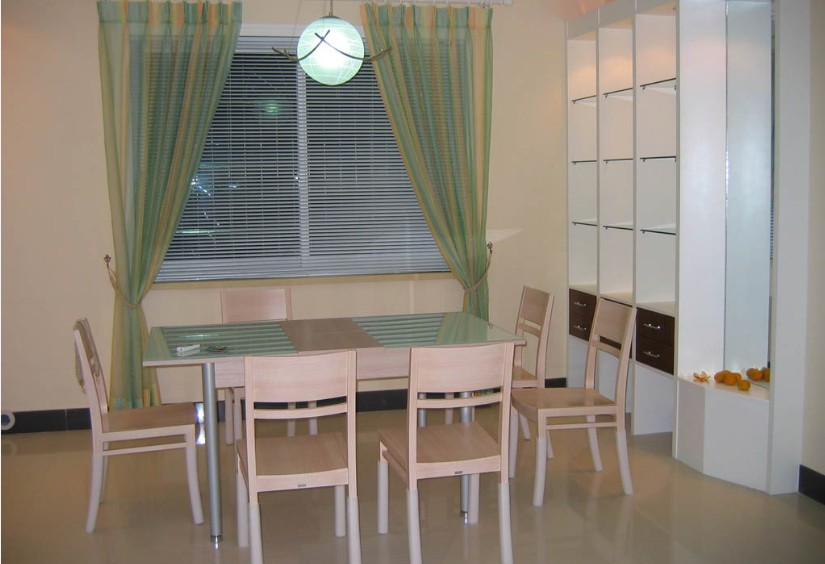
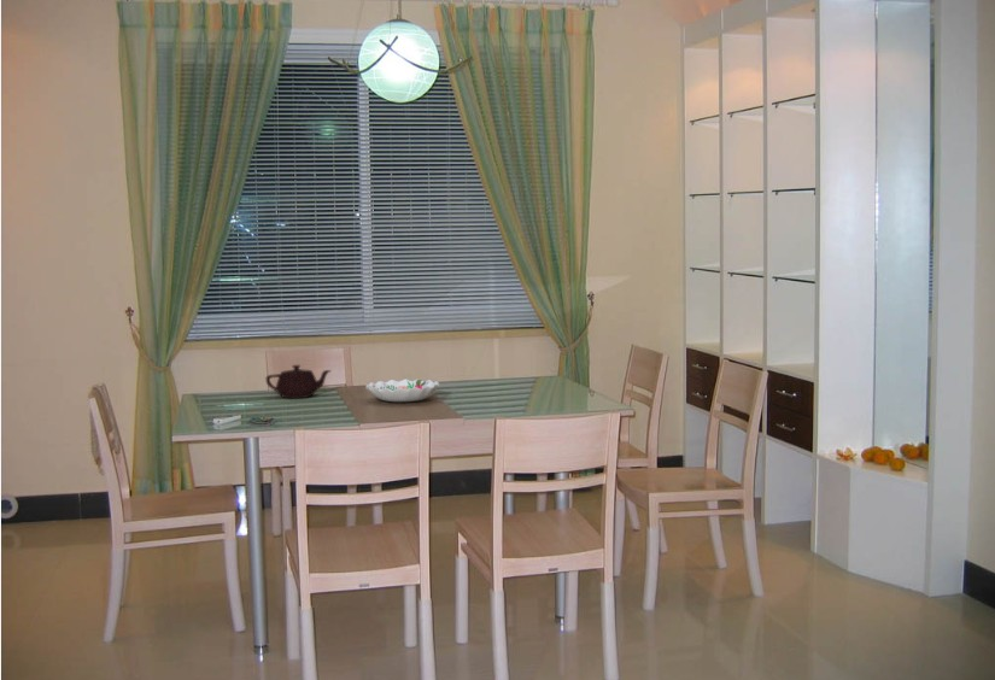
+ decorative bowl (403, 391)
+ teapot (299, 380)
